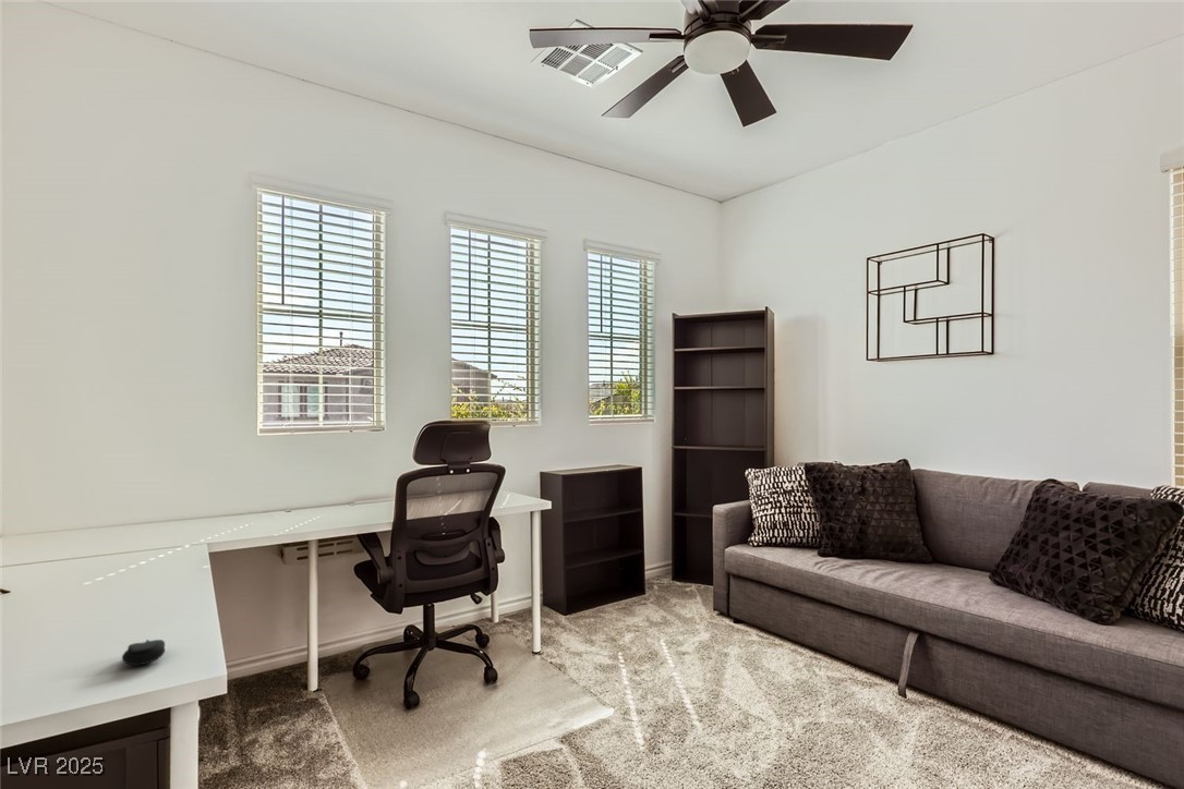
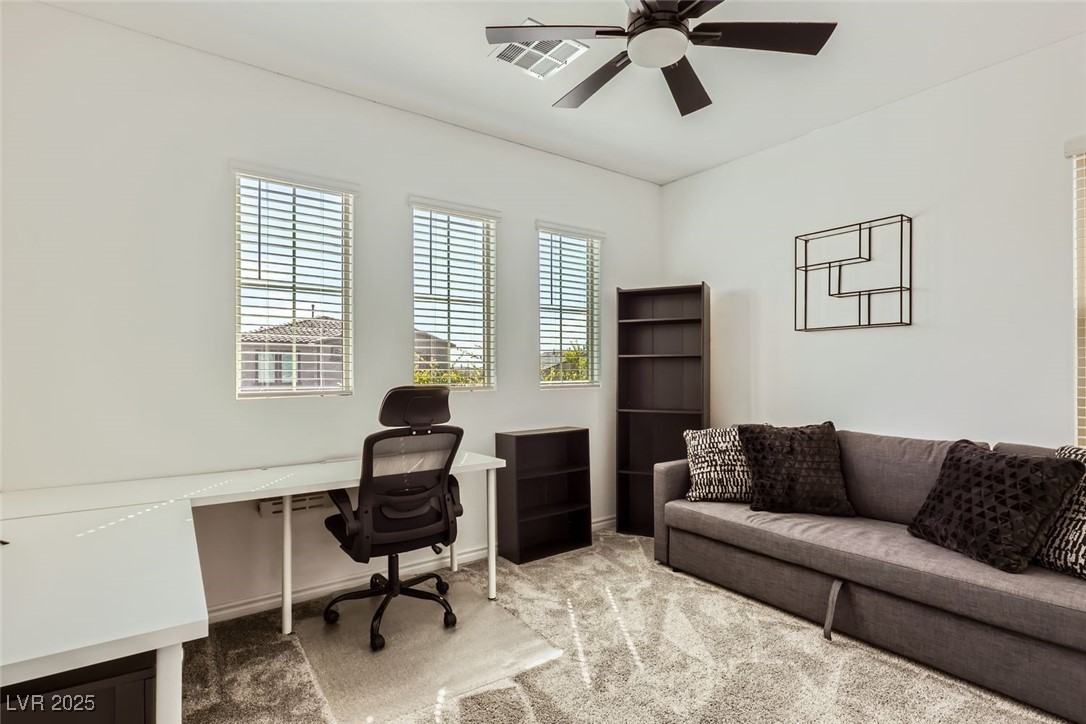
- computer mouse (144, 650)
